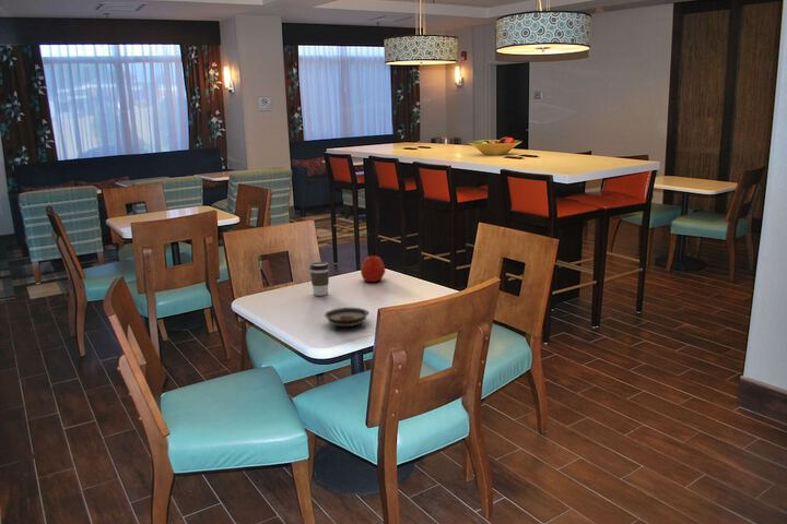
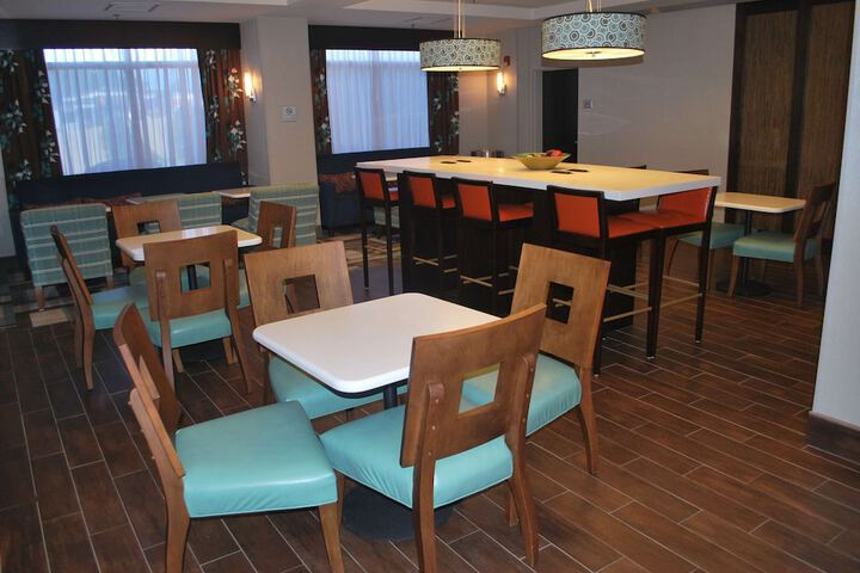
- saucer (346, 318)
- apple (373, 267)
- coffee cup (319, 278)
